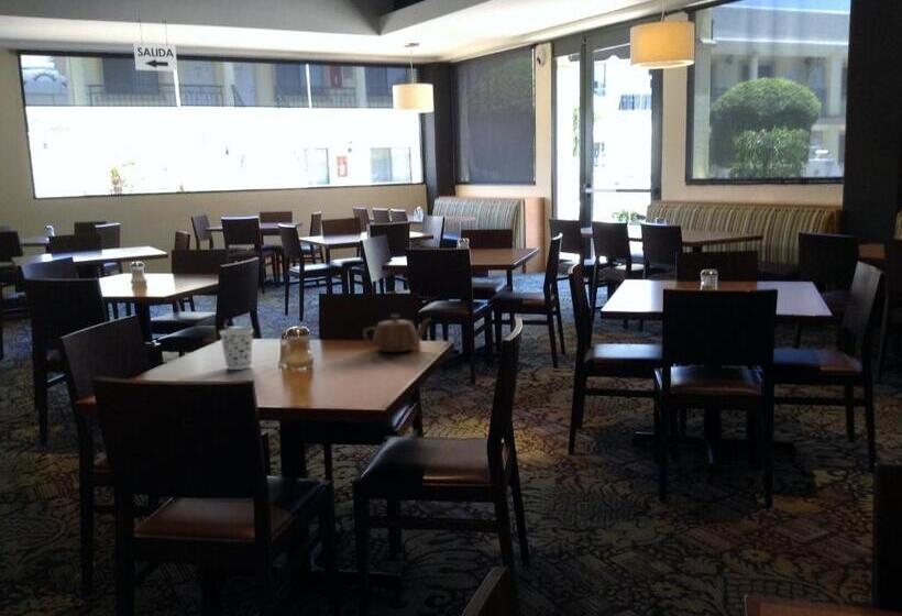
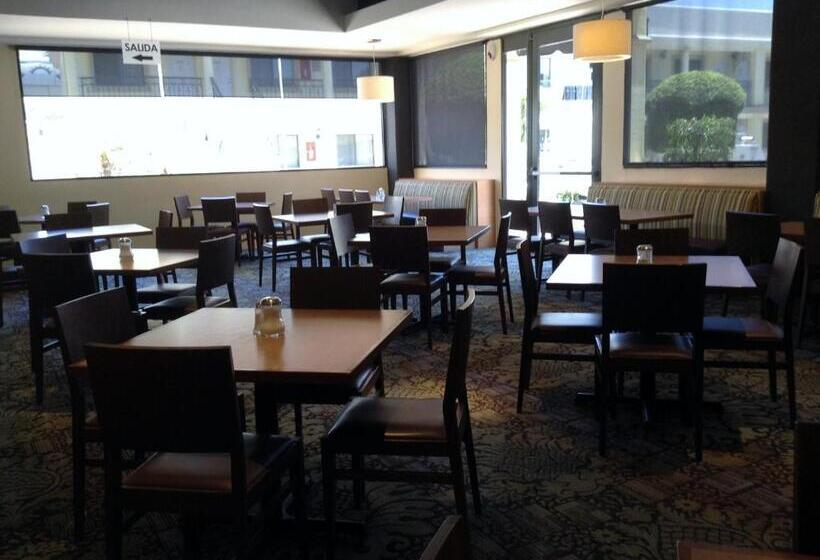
- cup (238, 349)
- teapot (397, 331)
